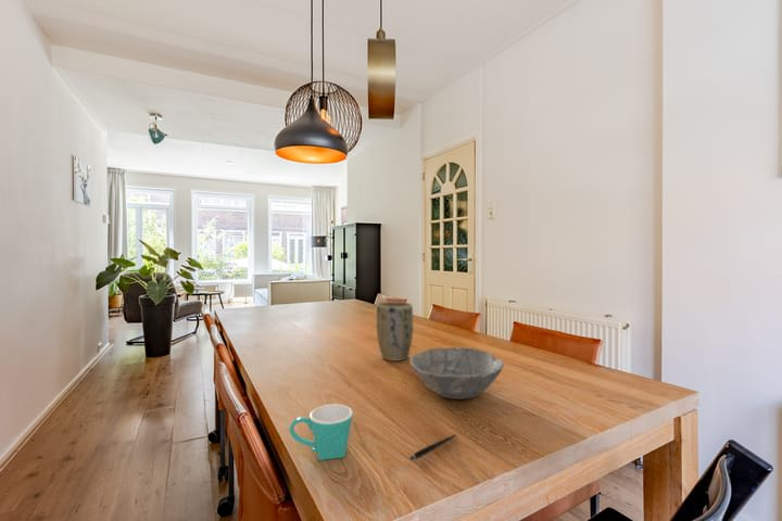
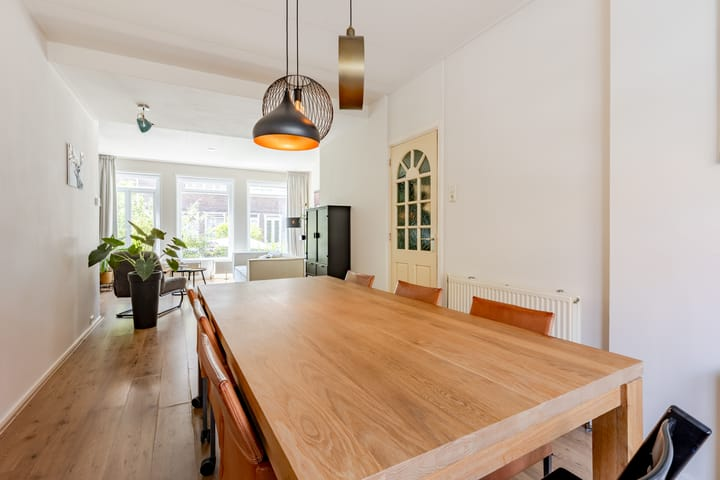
- mug (321, 433)
- plant pot (394, 330)
- bowl (455, 376)
- pen (434, 445)
